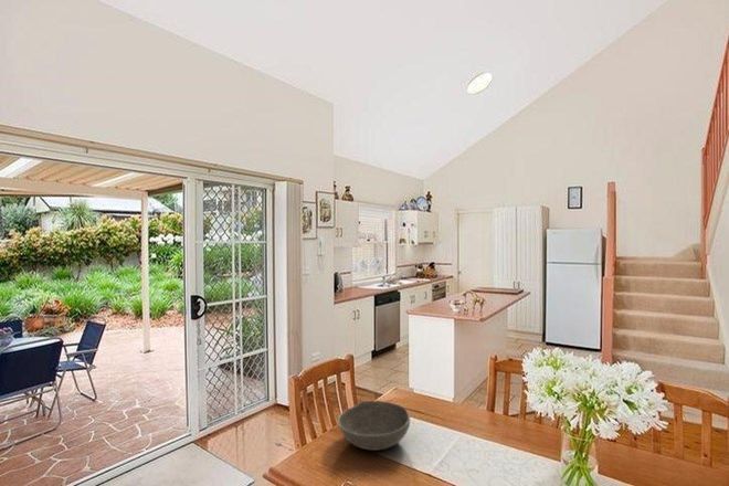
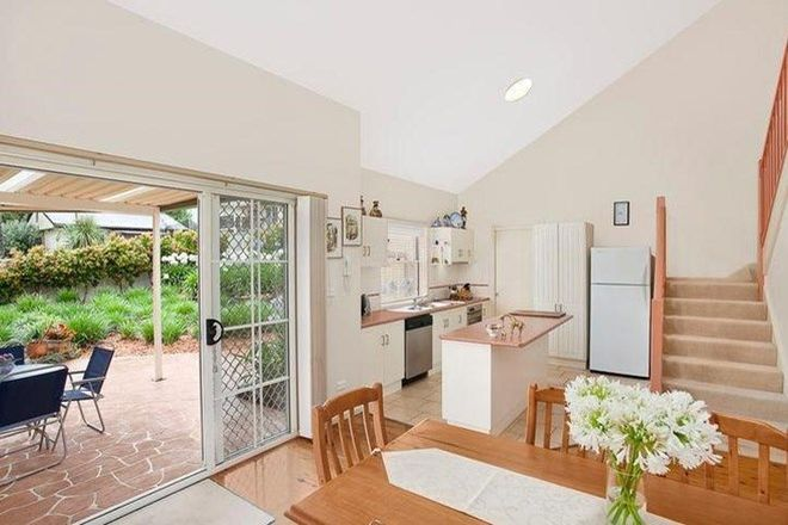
- bowl (373, 427)
